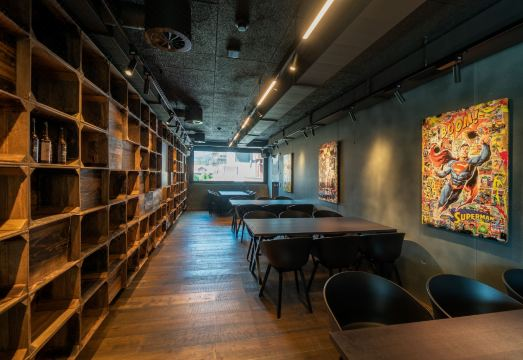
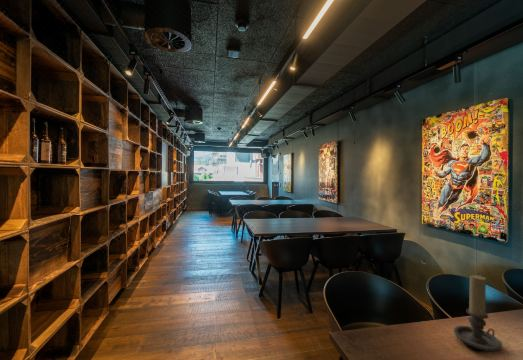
+ candle holder (479, 308)
